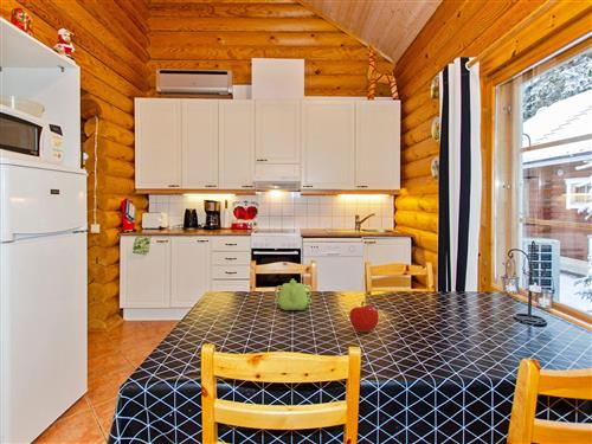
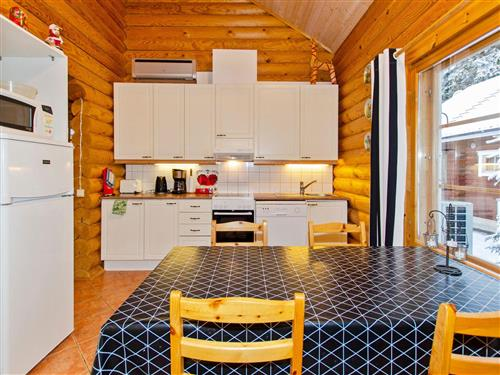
- teapot (292, 294)
- fruit (363, 316)
